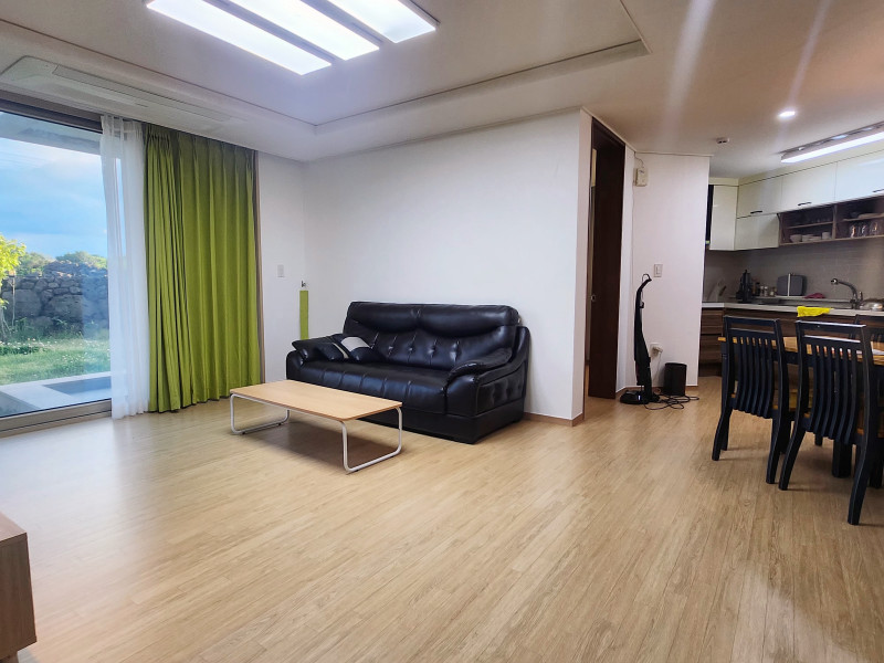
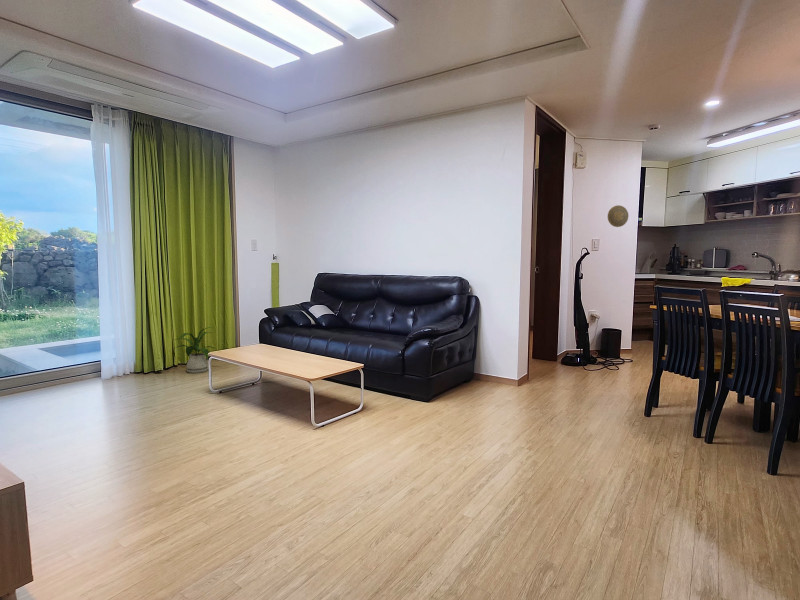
+ house plant (195, 348)
+ decorative plate (618, 216)
